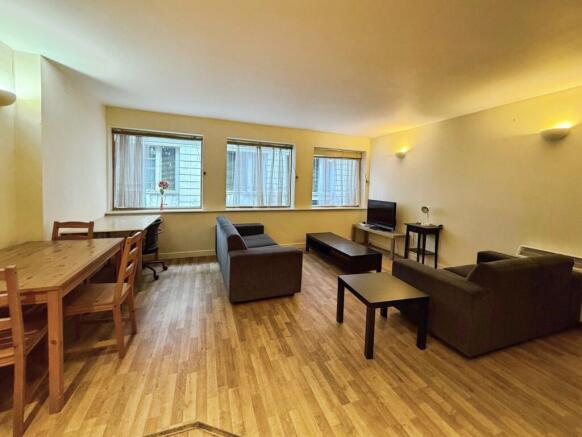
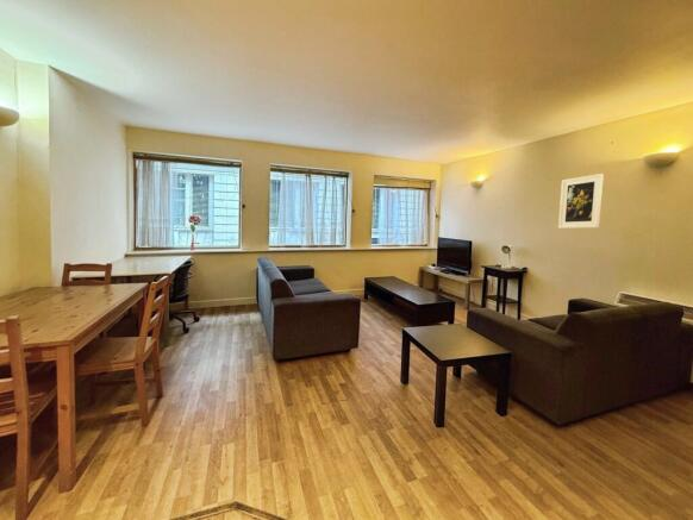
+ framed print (579, 202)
